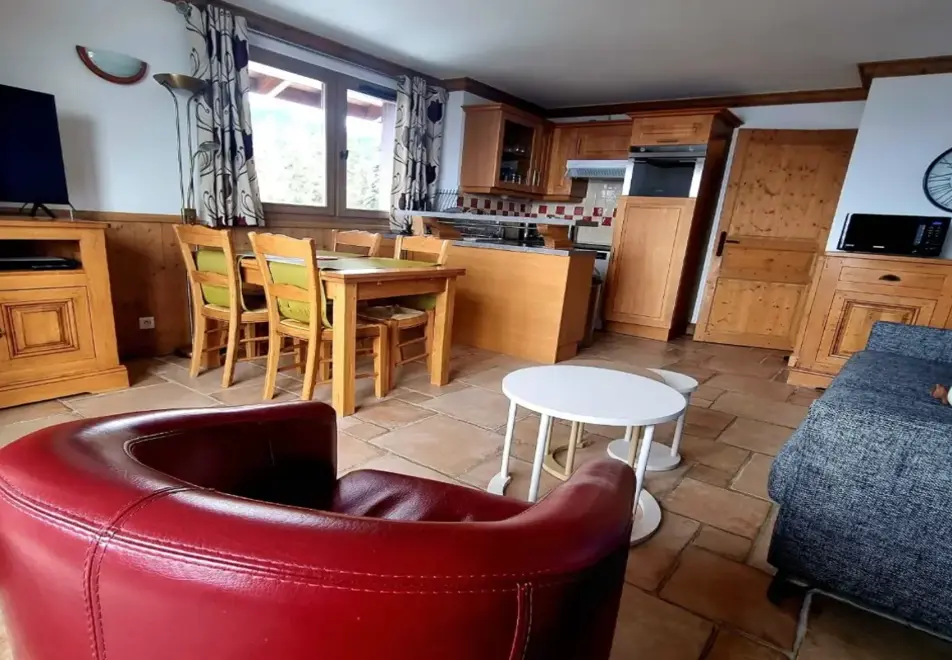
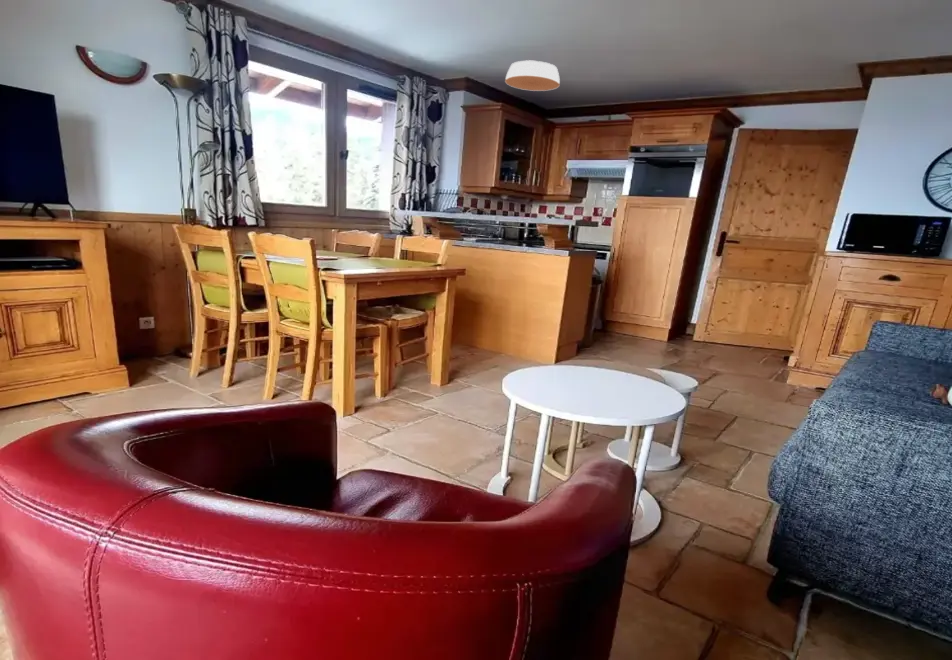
+ ceiling light (533, 74)
